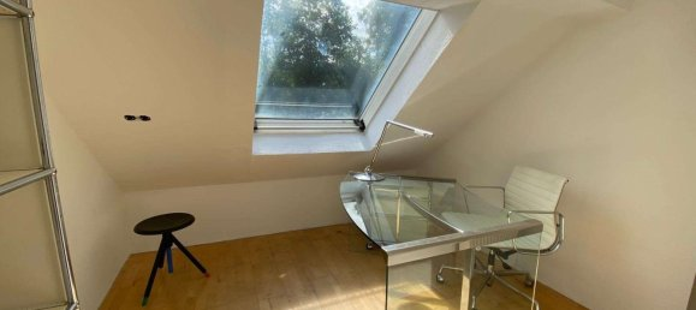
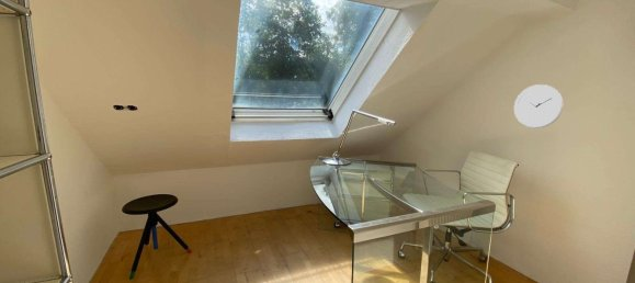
+ wall clock (536, 106)
